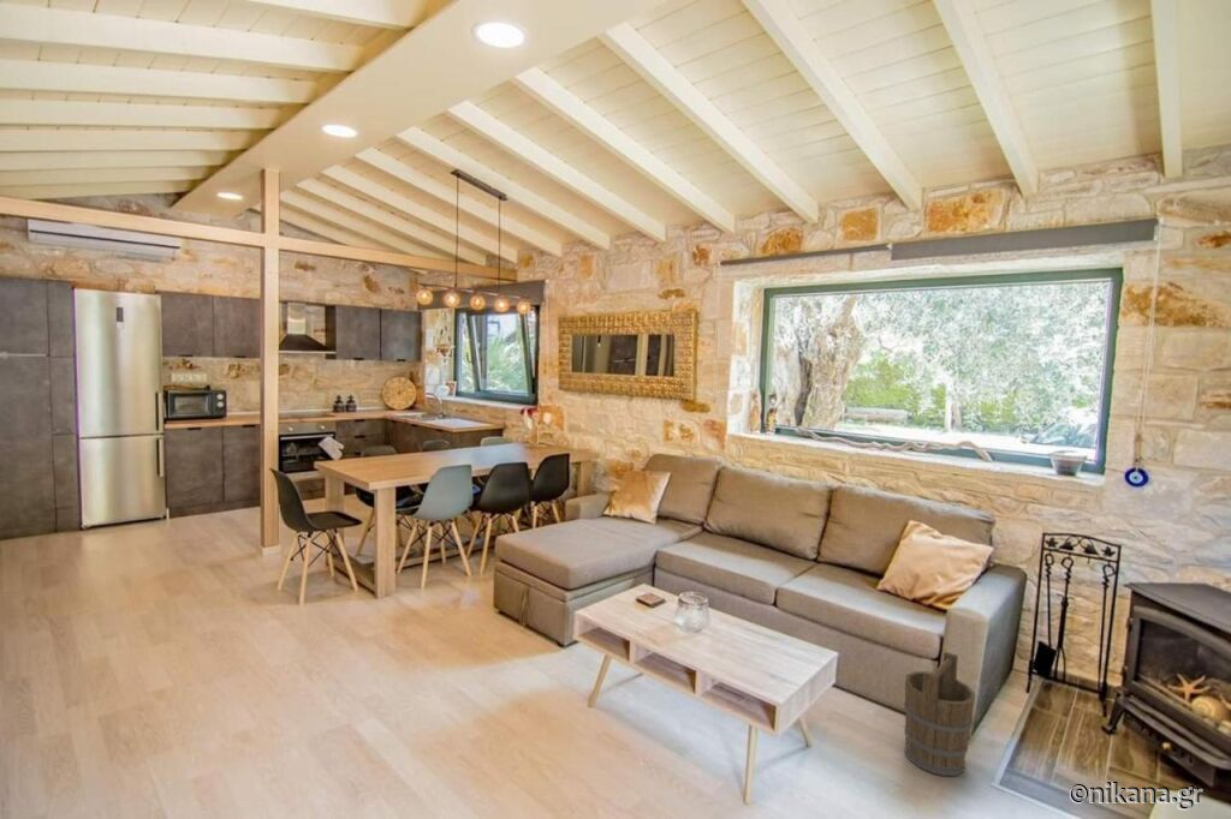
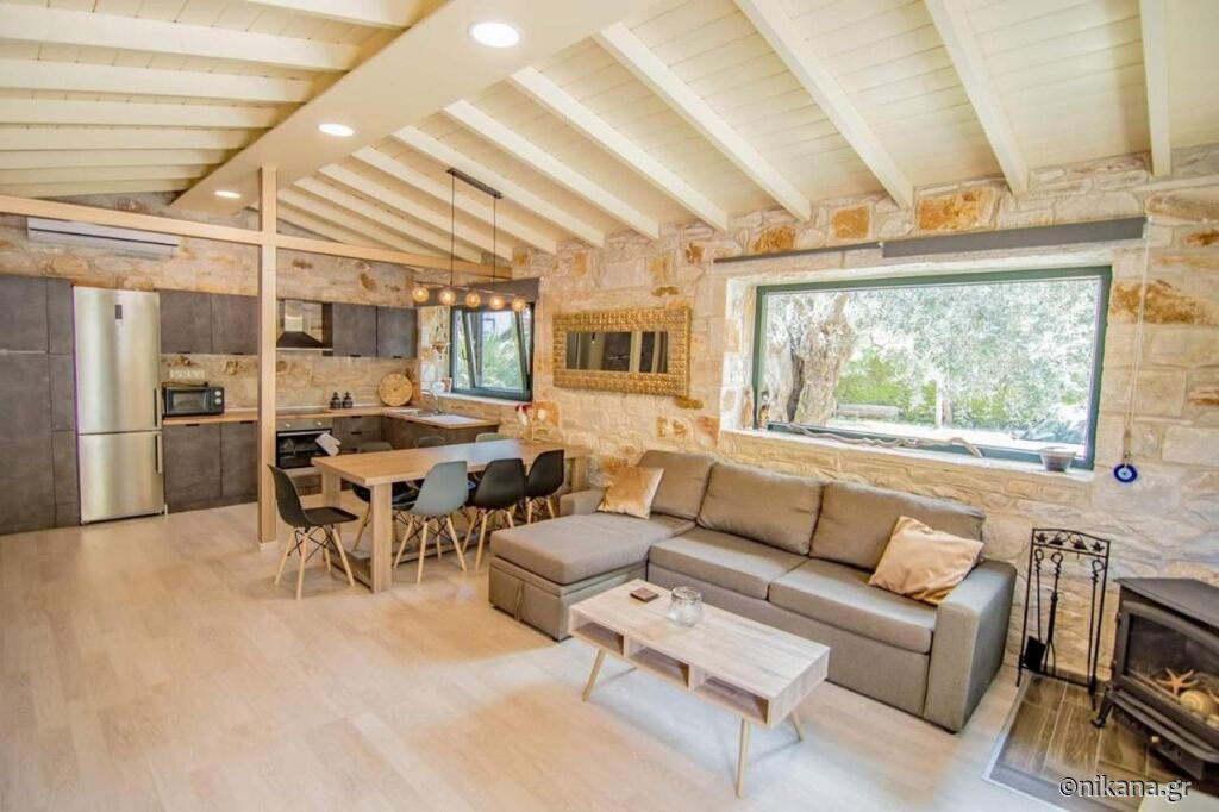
- bucket (938, 711)
